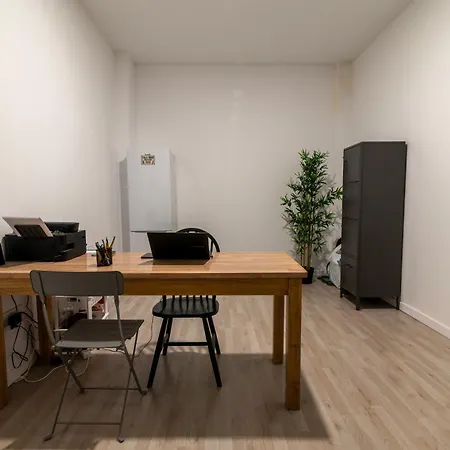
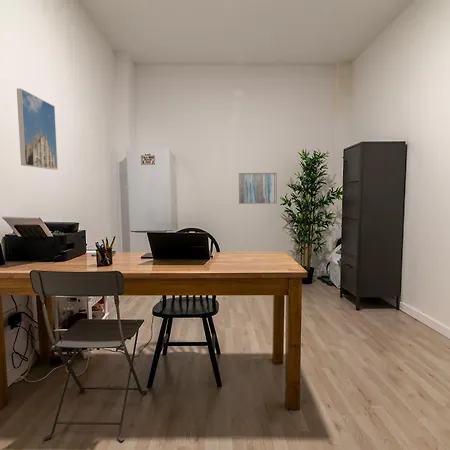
+ wall art (257, 188)
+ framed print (39, 133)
